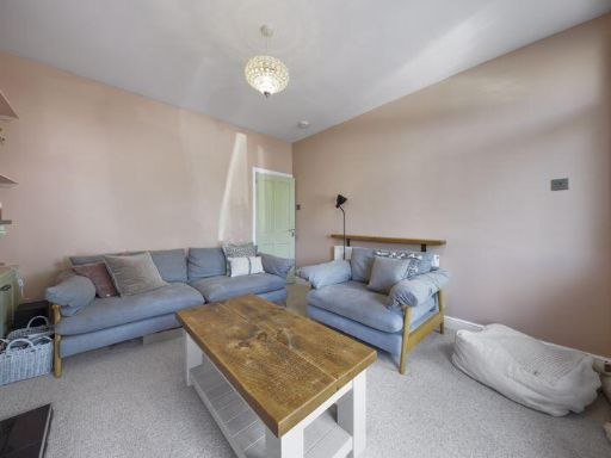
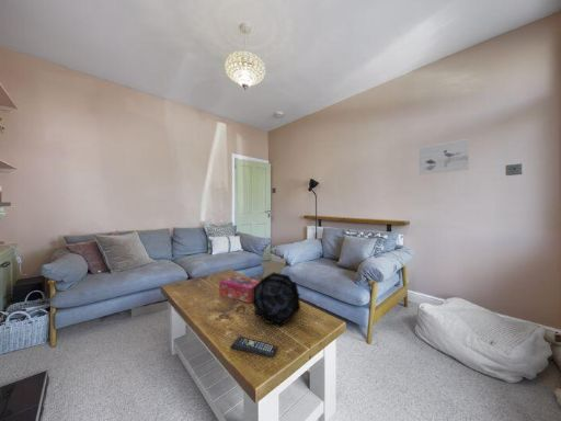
+ remote control (253, 346)
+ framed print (442, 158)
+ tissue box (241, 287)
+ decorative orb (276, 298)
